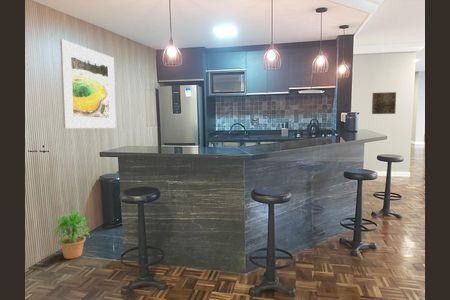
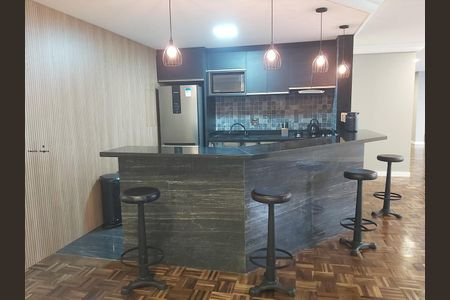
- wall art (383, 103)
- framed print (91, 89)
- potted plant (70, 233)
